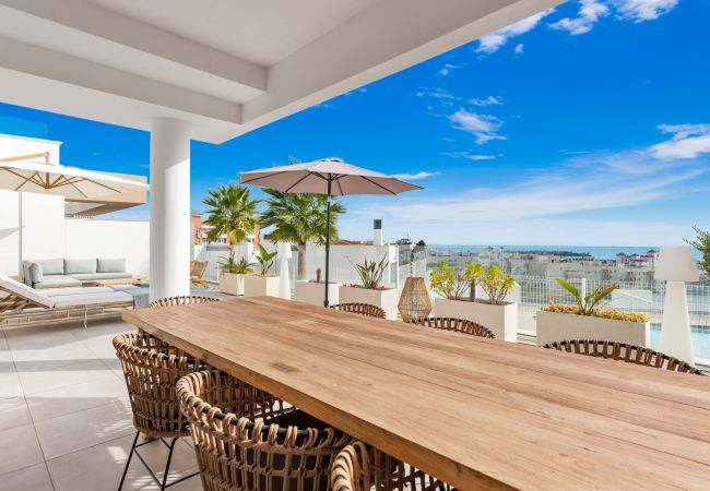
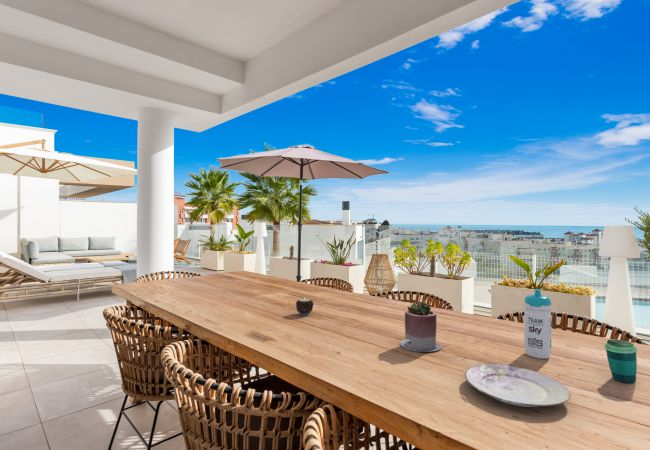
+ cup (620, 361)
+ succulent planter (420, 323)
+ water bottle (537, 322)
+ plate (514, 387)
+ candle (304, 305)
